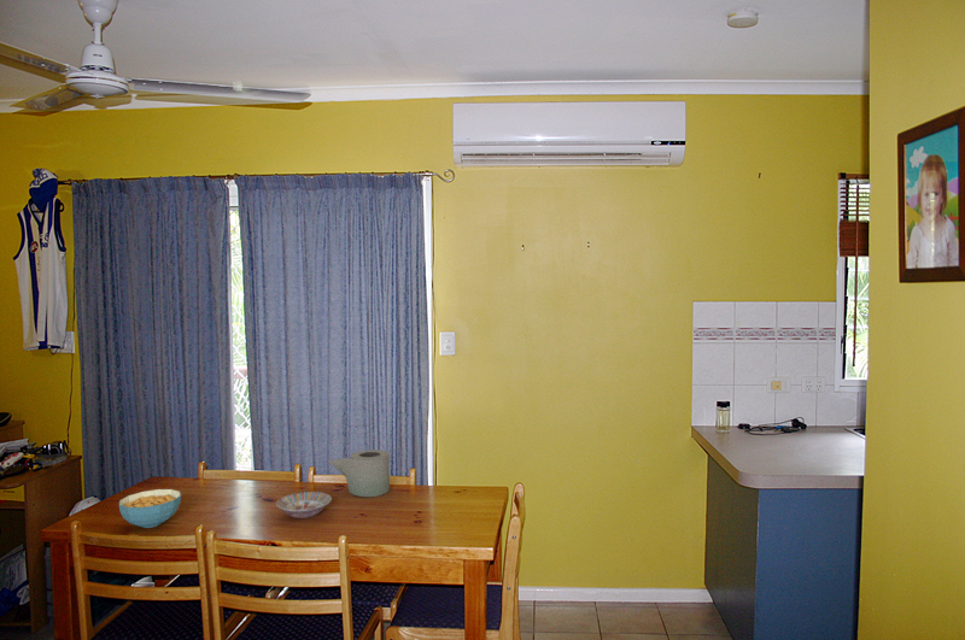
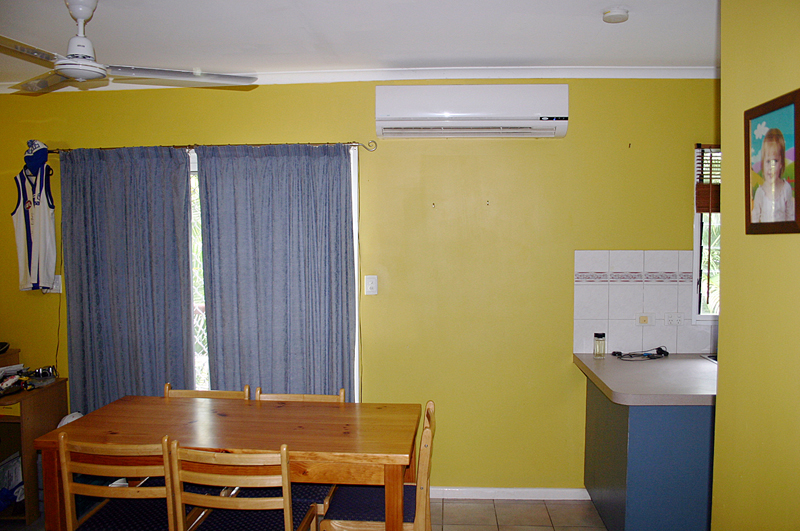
- cereal bowl (151, 511)
- toilet paper roll (359, 471)
- bowl (304, 506)
